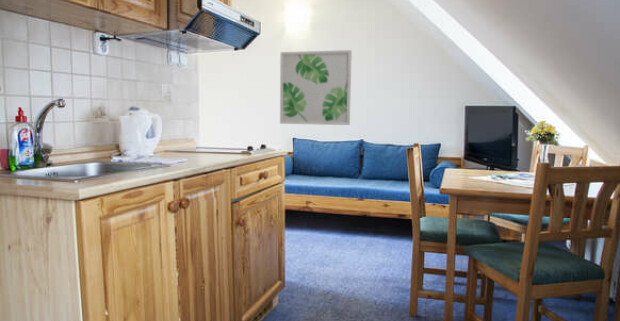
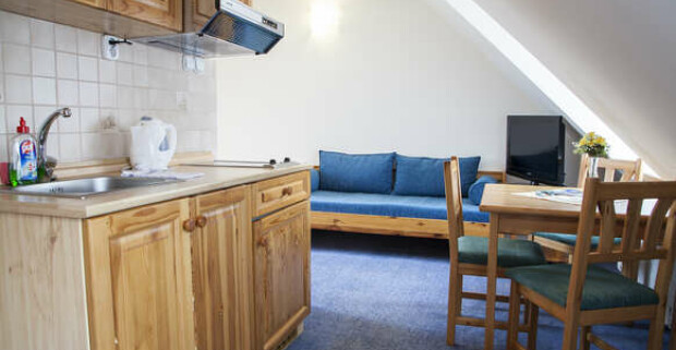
- wall art (314, 88)
